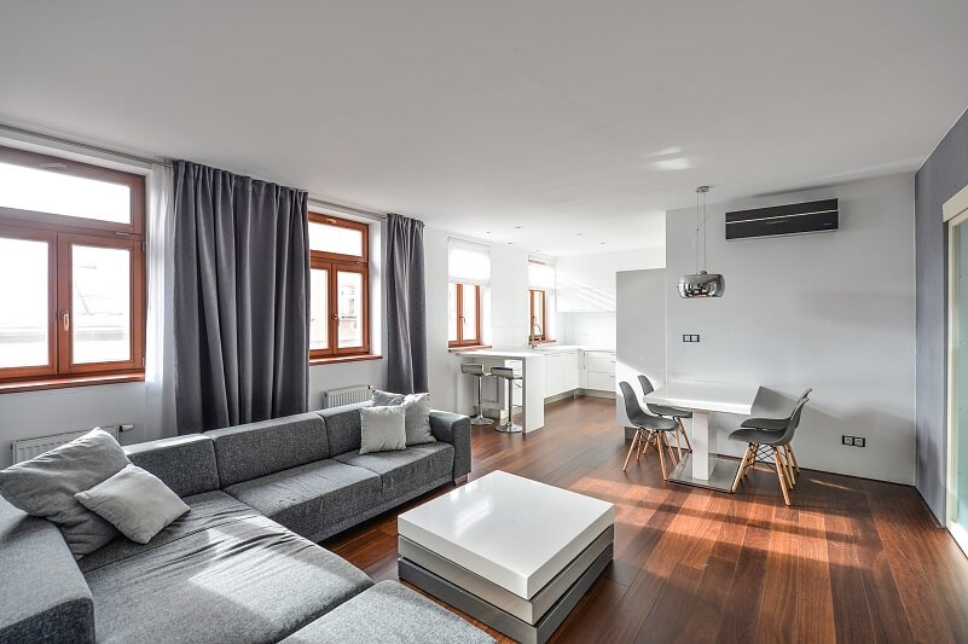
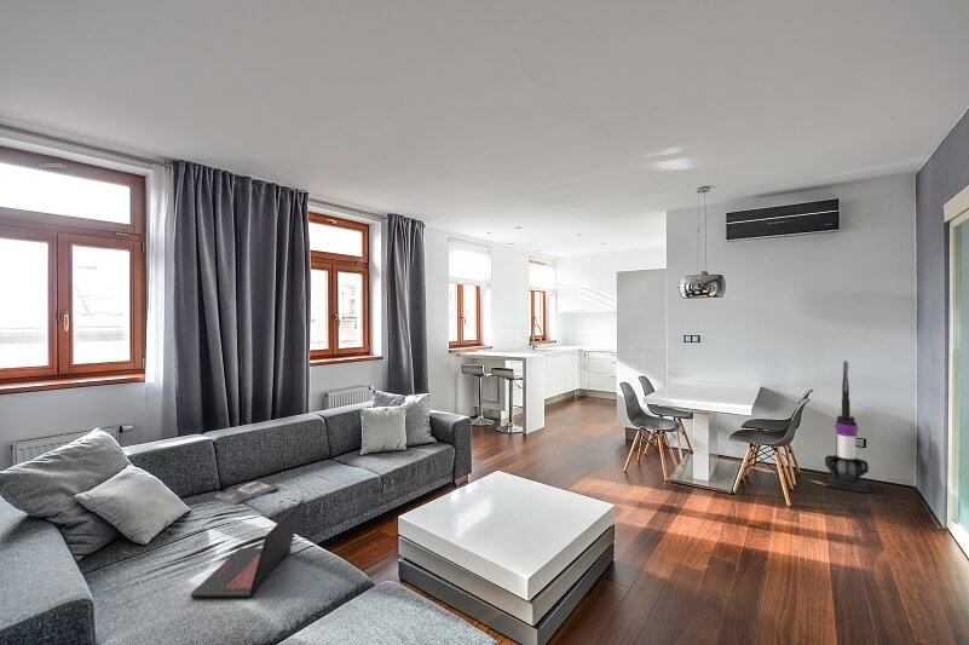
+ magazine (247, 491)
+ vacuum cleaner (846, 422)
+ laptop (252, 548)
